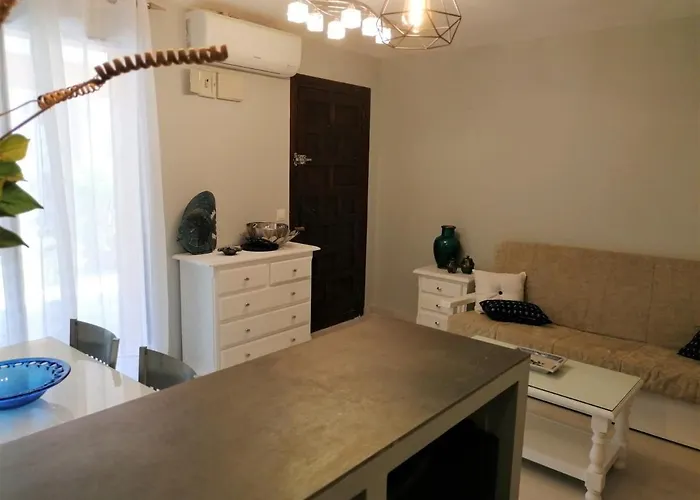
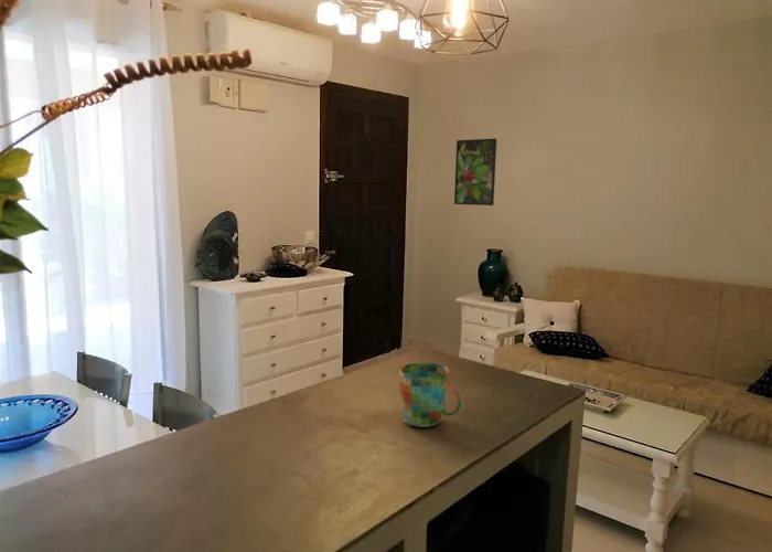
+ mug (431, 396)
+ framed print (474, 172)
